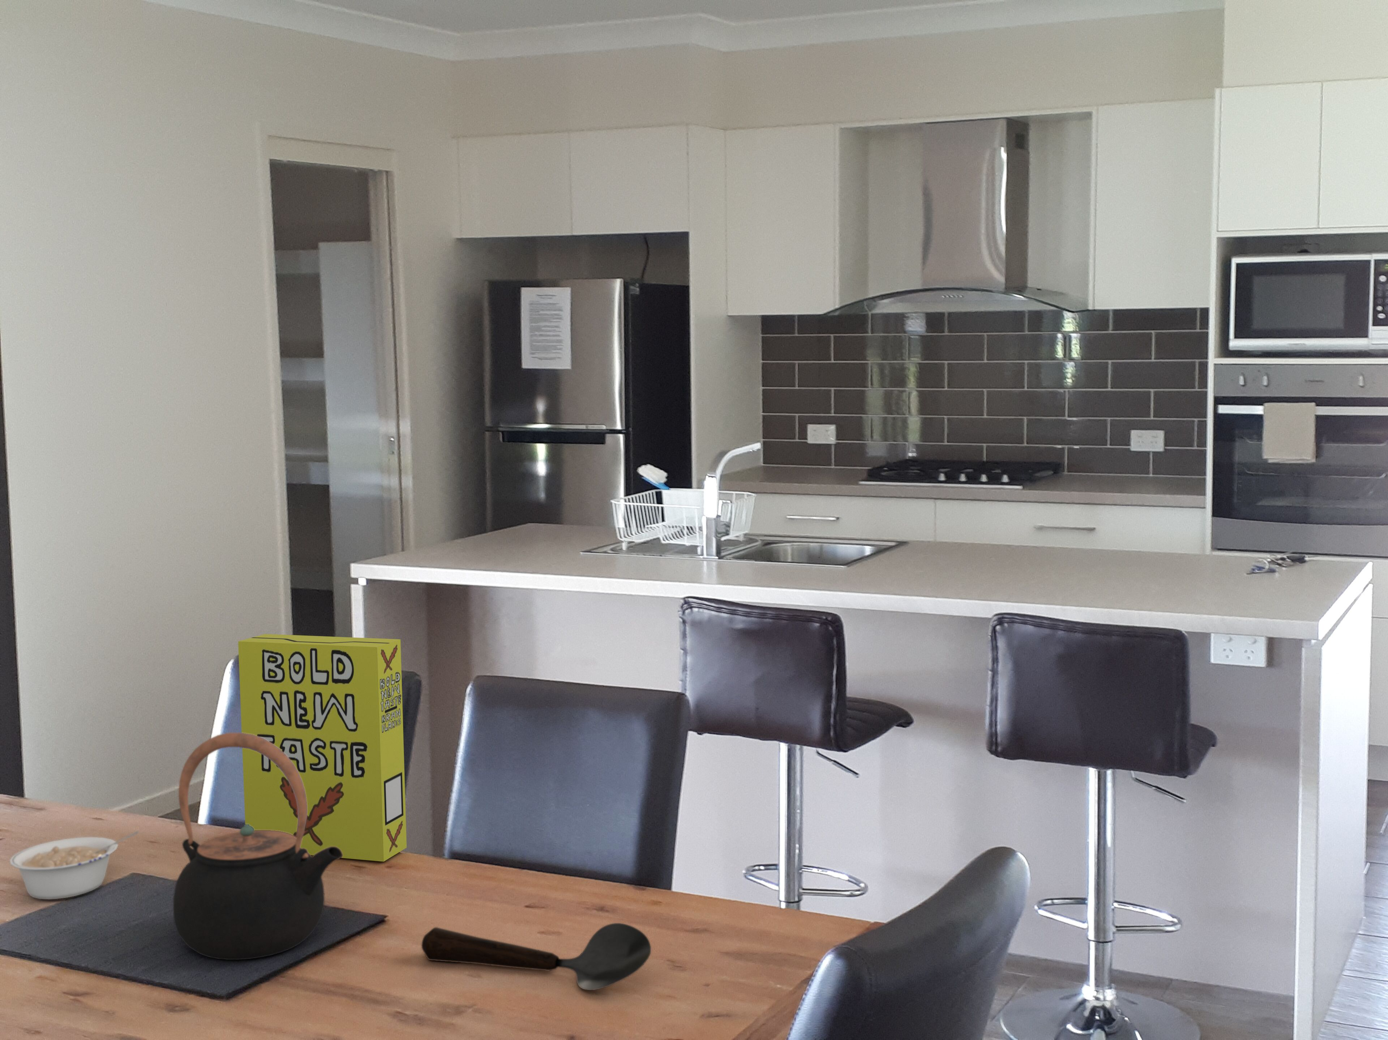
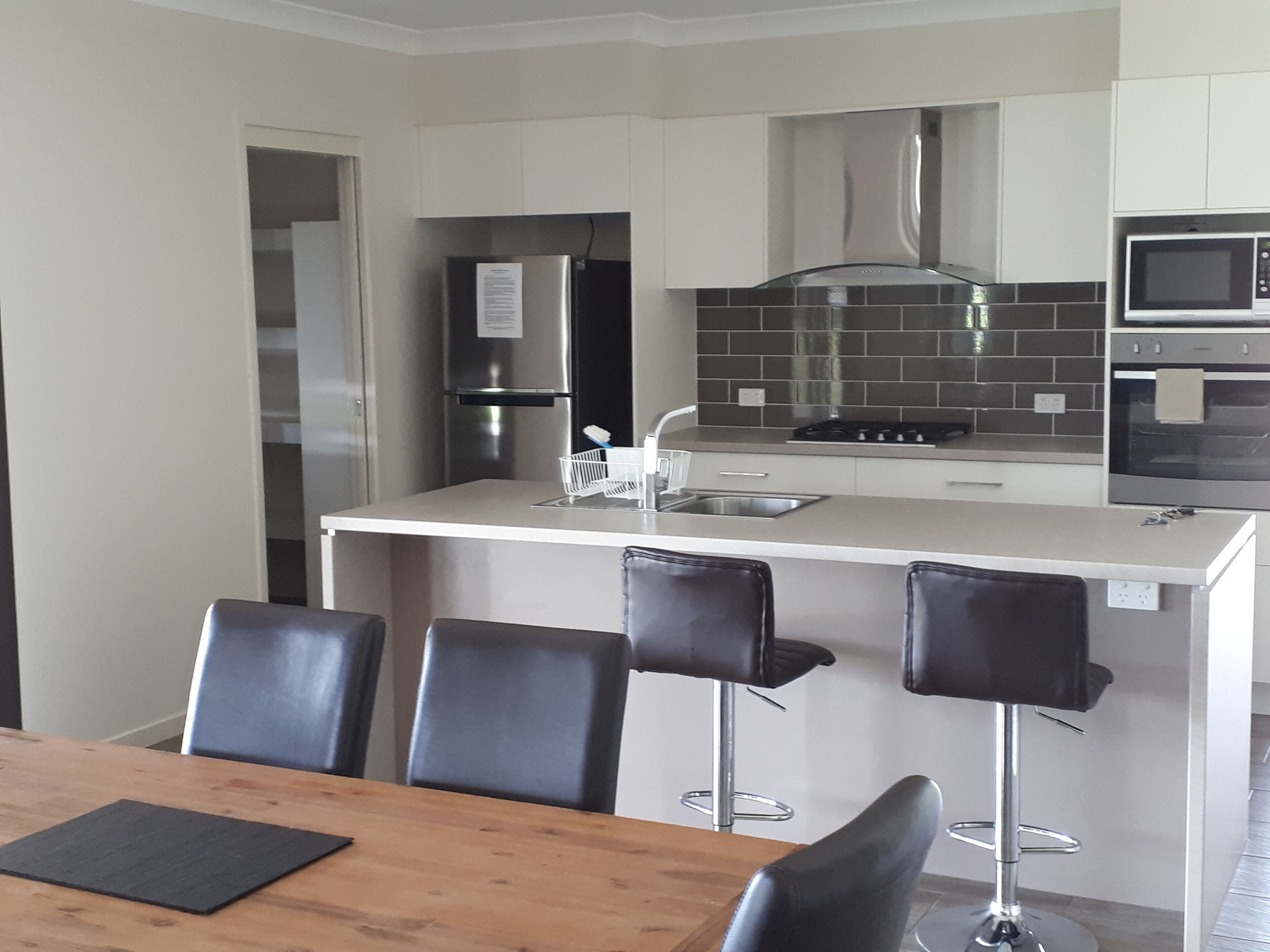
- spoon (533, 948)
- teapot (259, 838)
- cereal box (322, 745)
- legume (69, 865)
